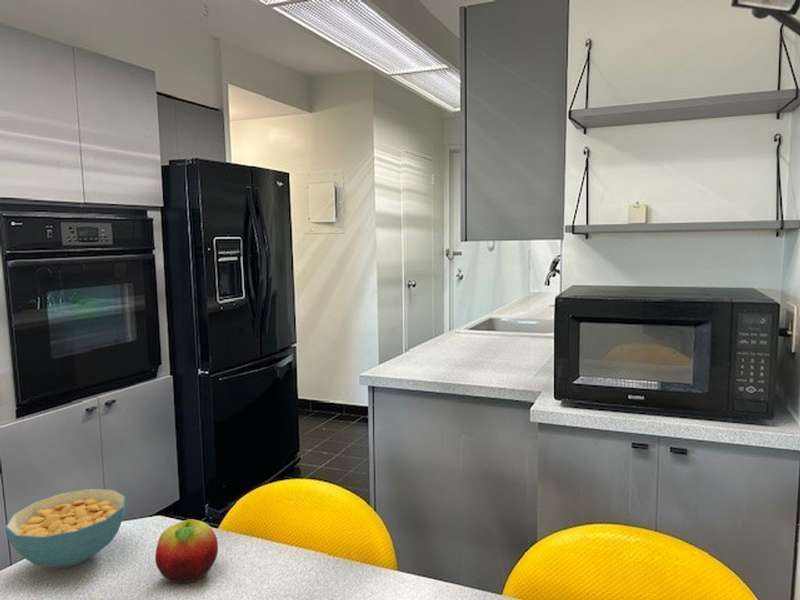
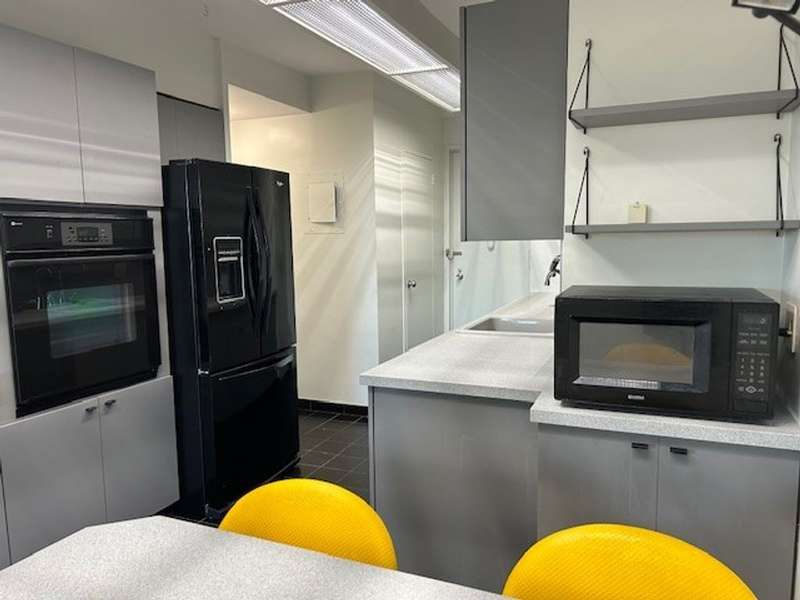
- fruit (187, 548)
- cereal bowl (70, 534)
